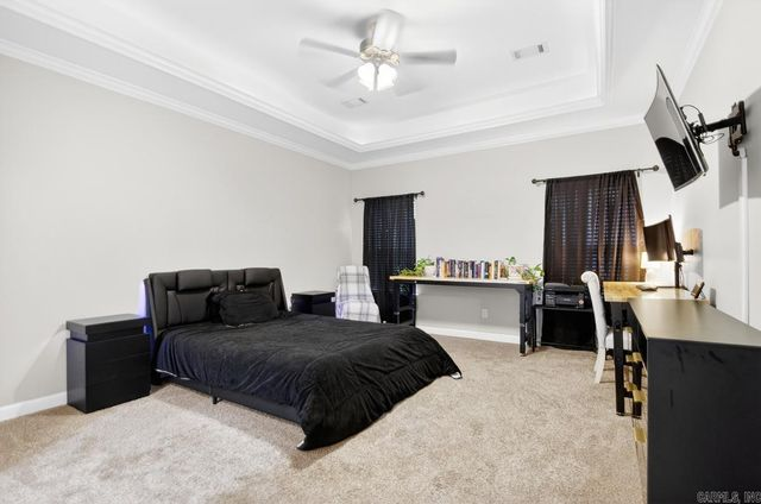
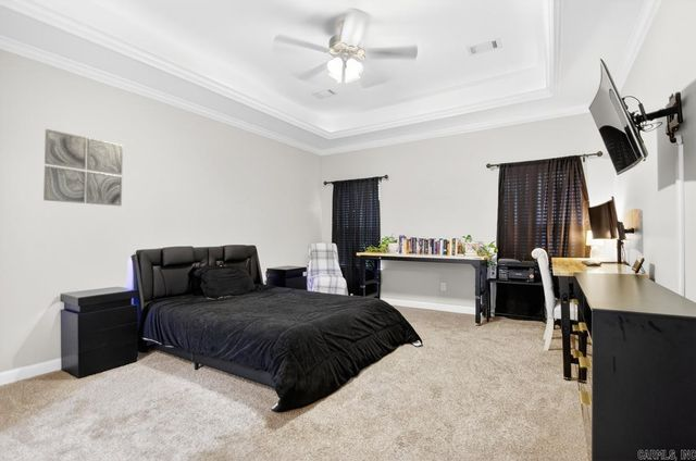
+ wall art (85, 171)
